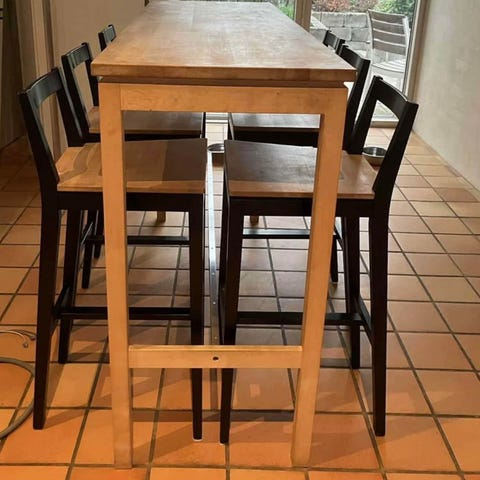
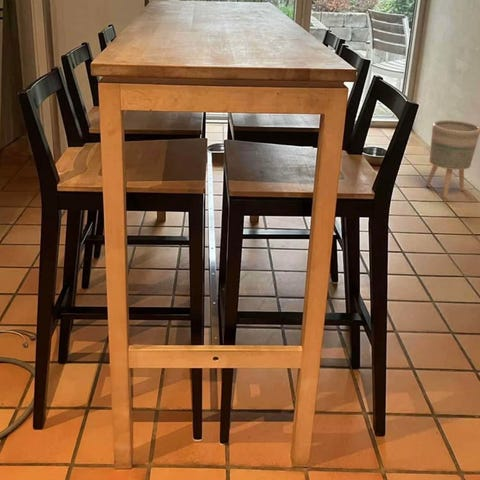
+ planter (450, 159)
